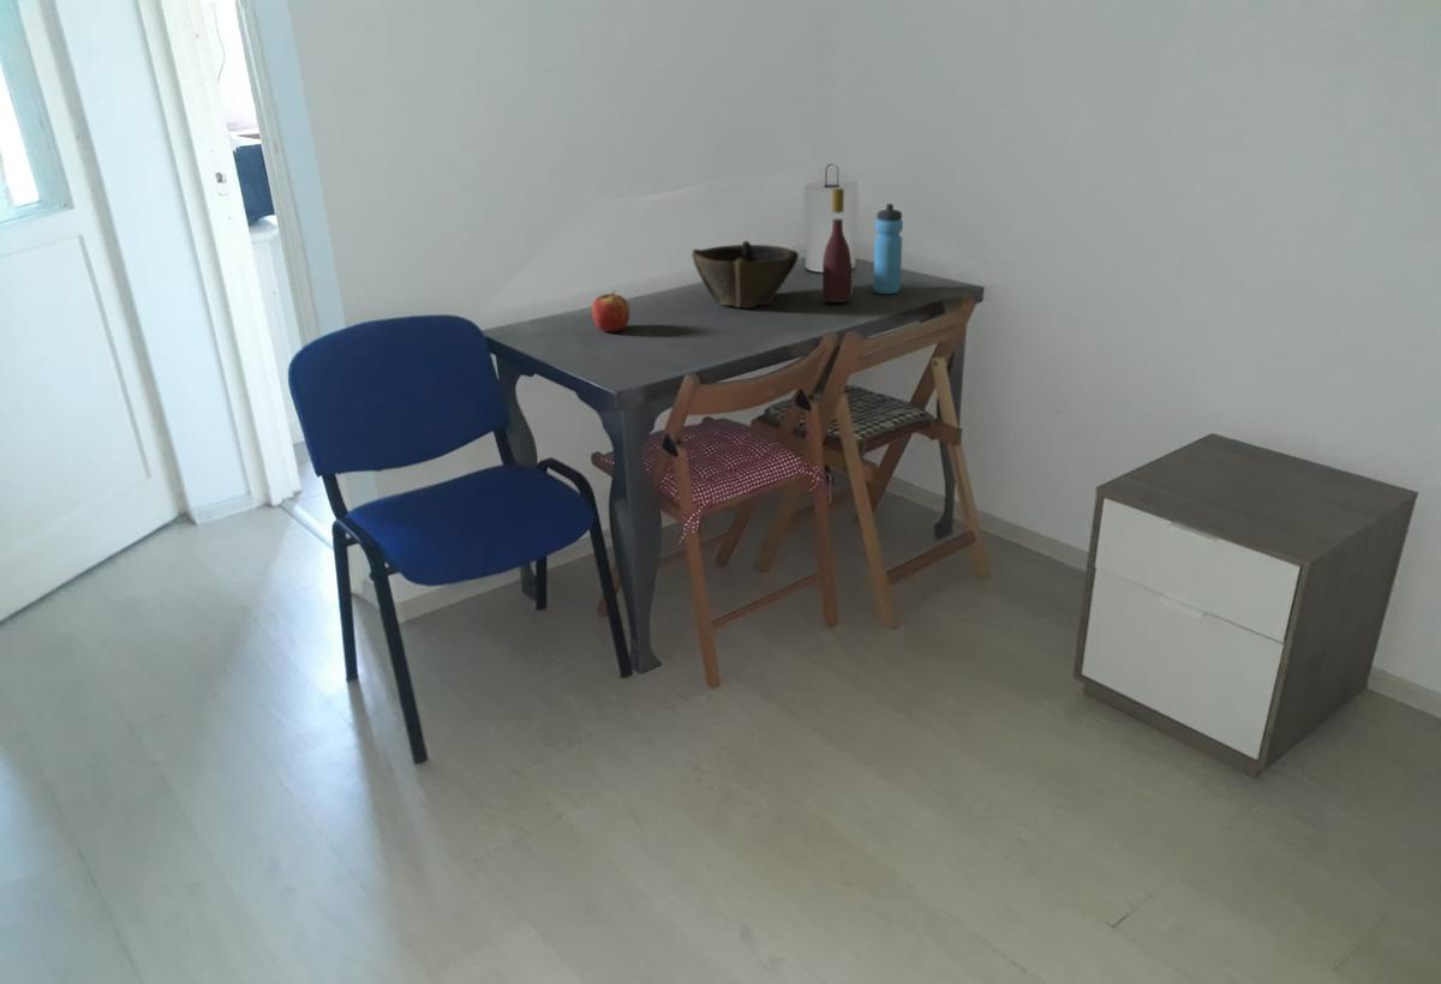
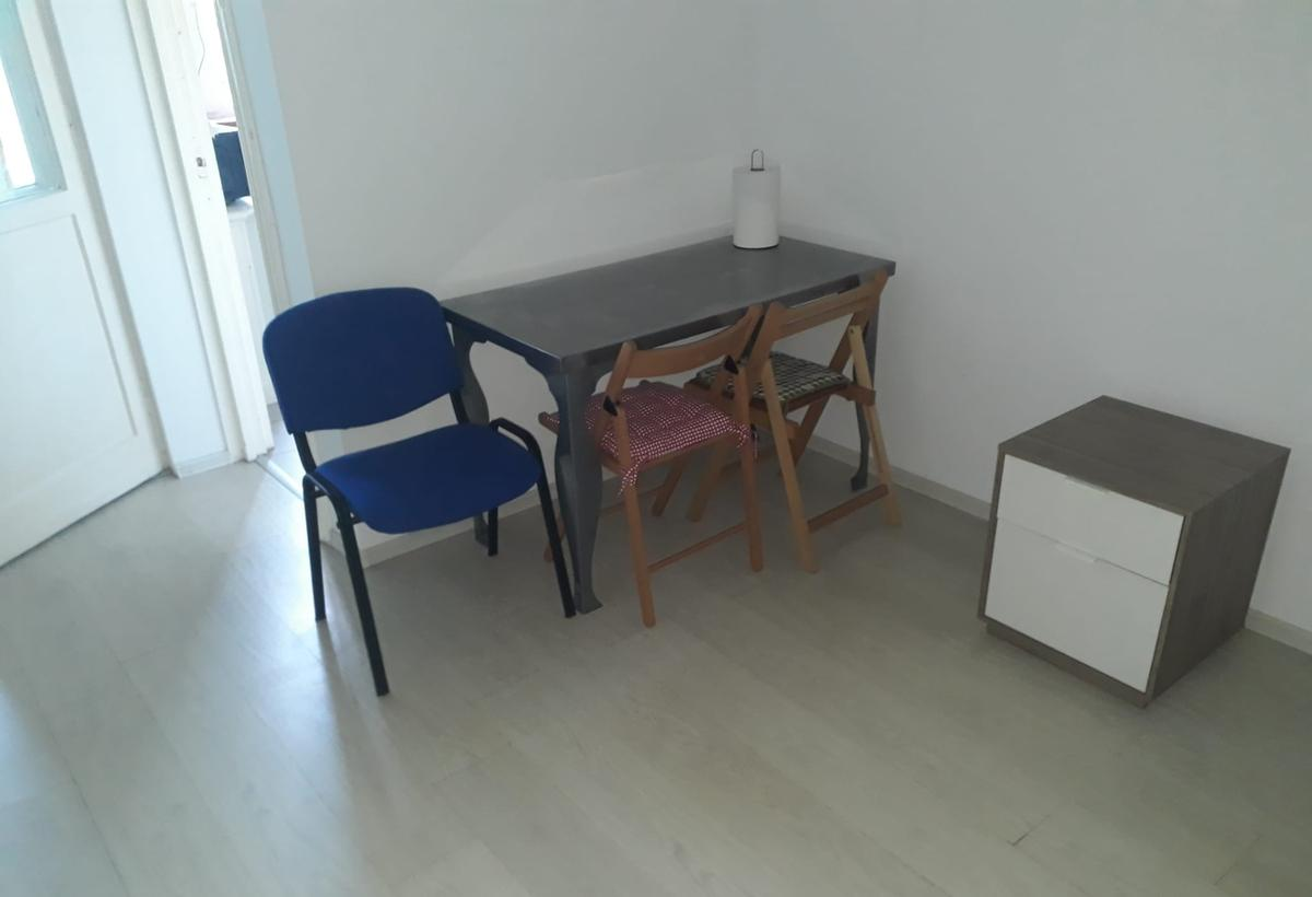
- apple (610, 310)
- bowl (746, 275)
- wine bottle (837, 246)
- water bottle (887, 248)
